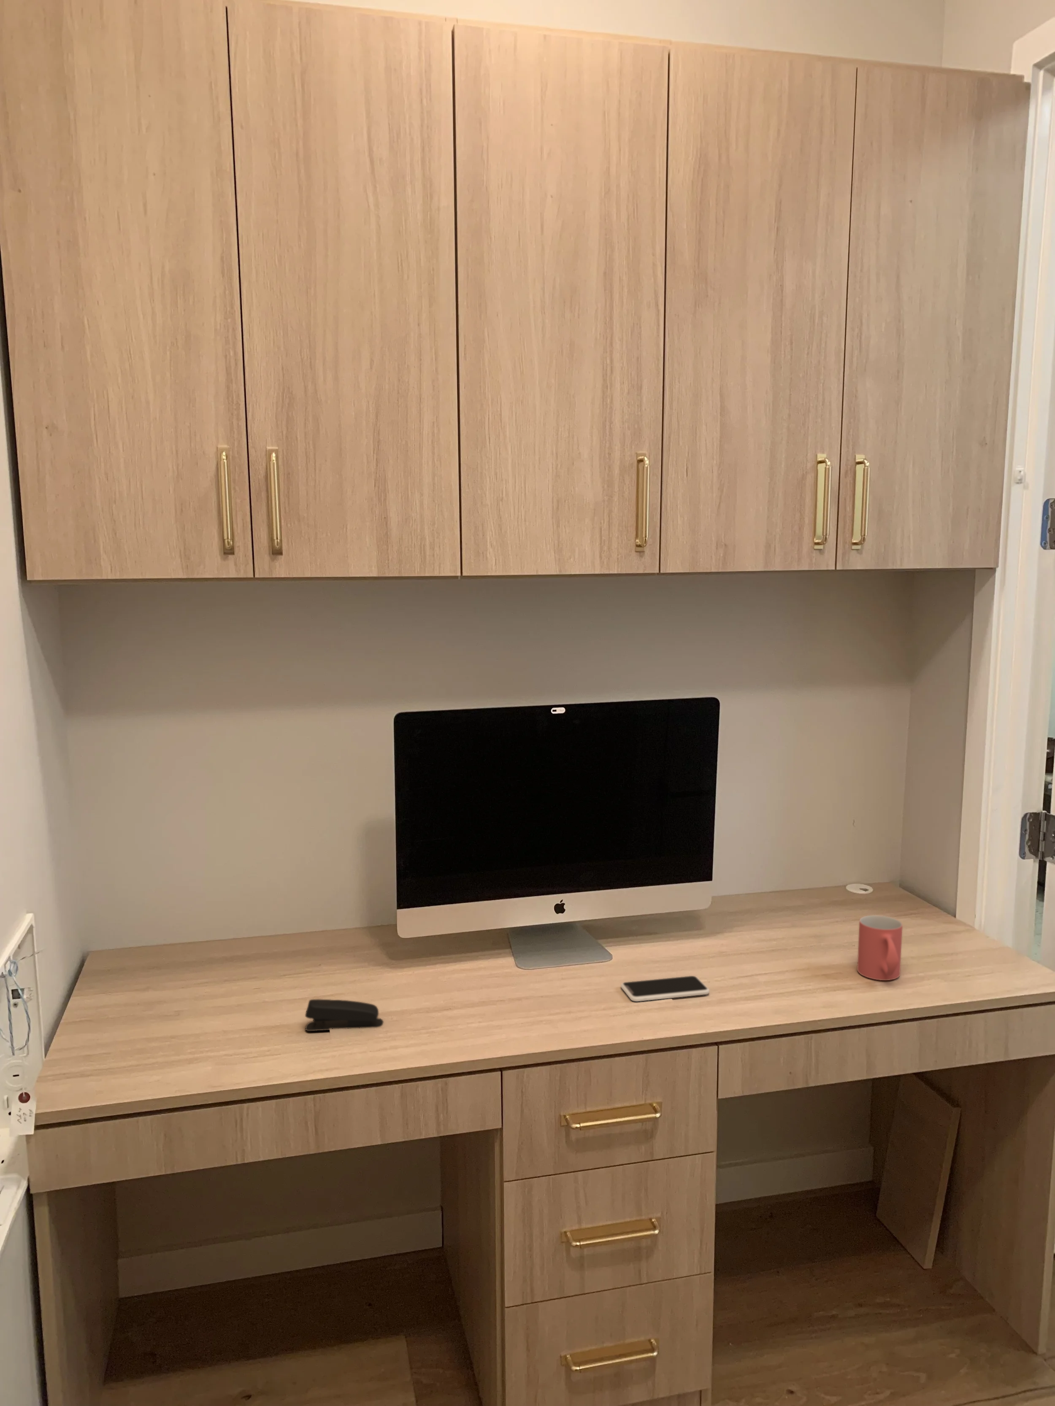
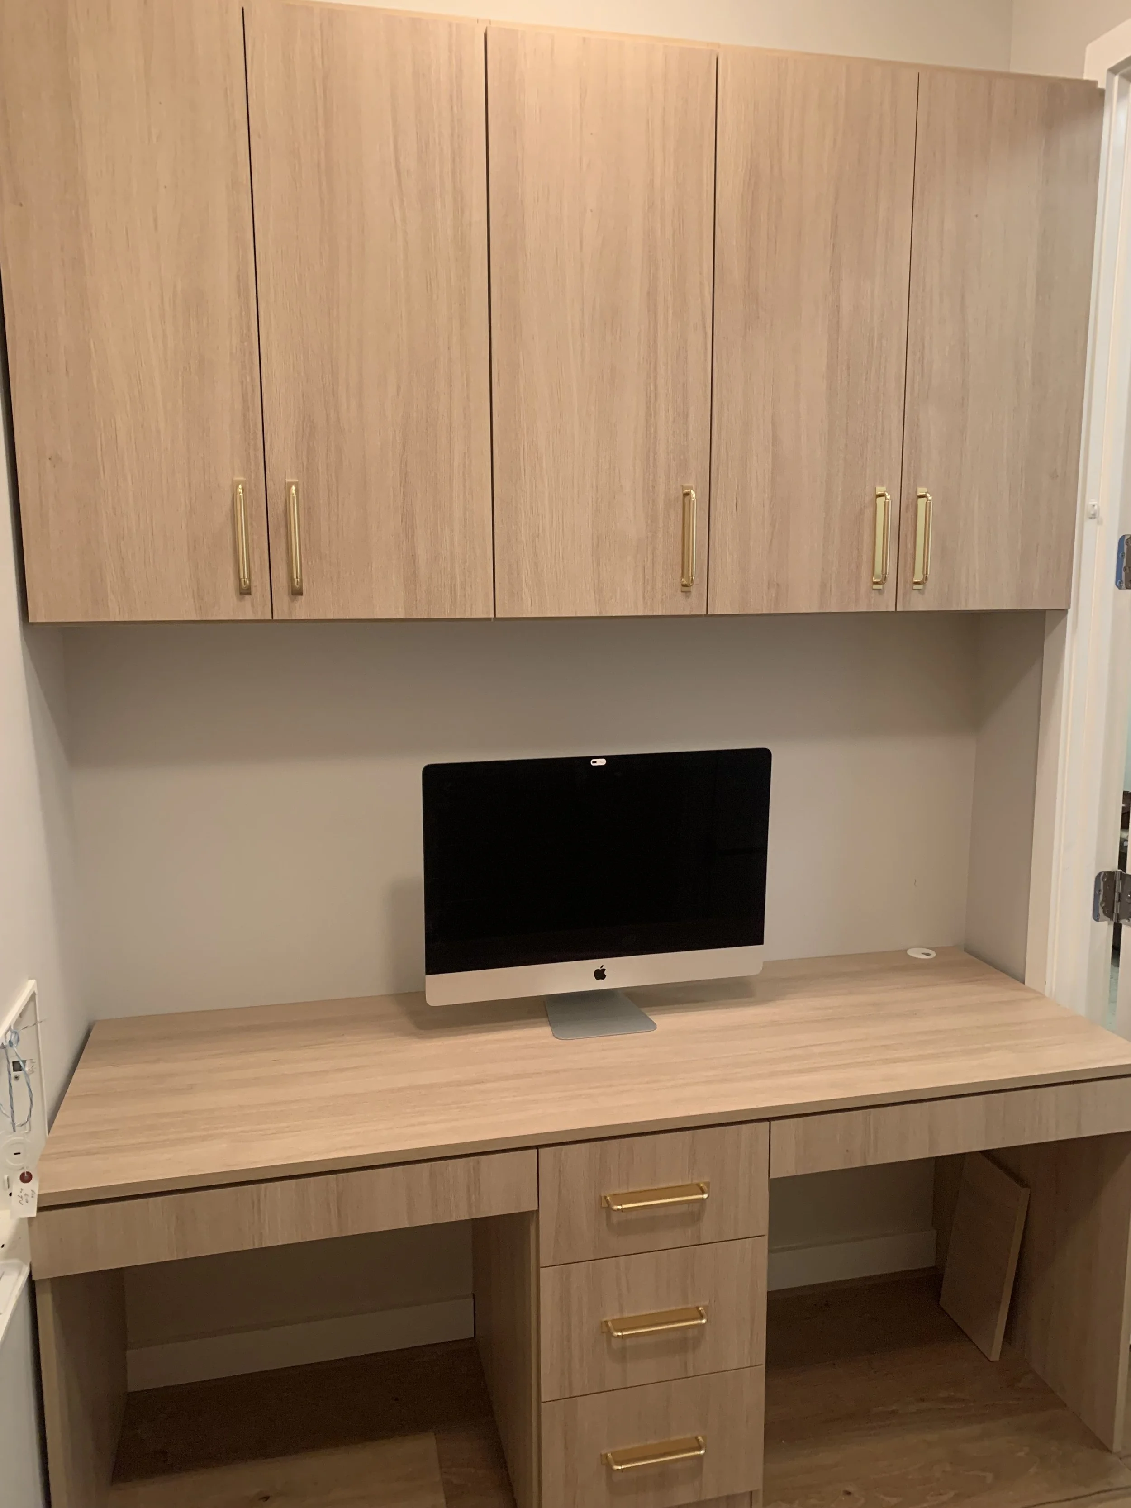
- stapler (344, 1013)
- mug (883, 952)
- smartphone (665, 988)
